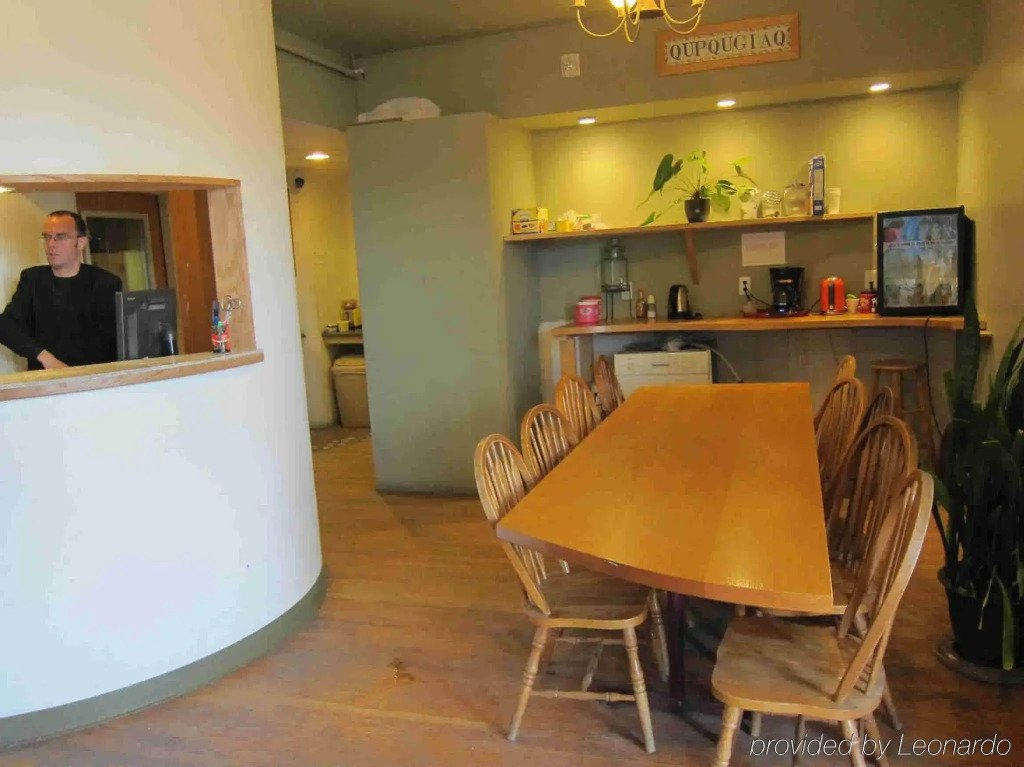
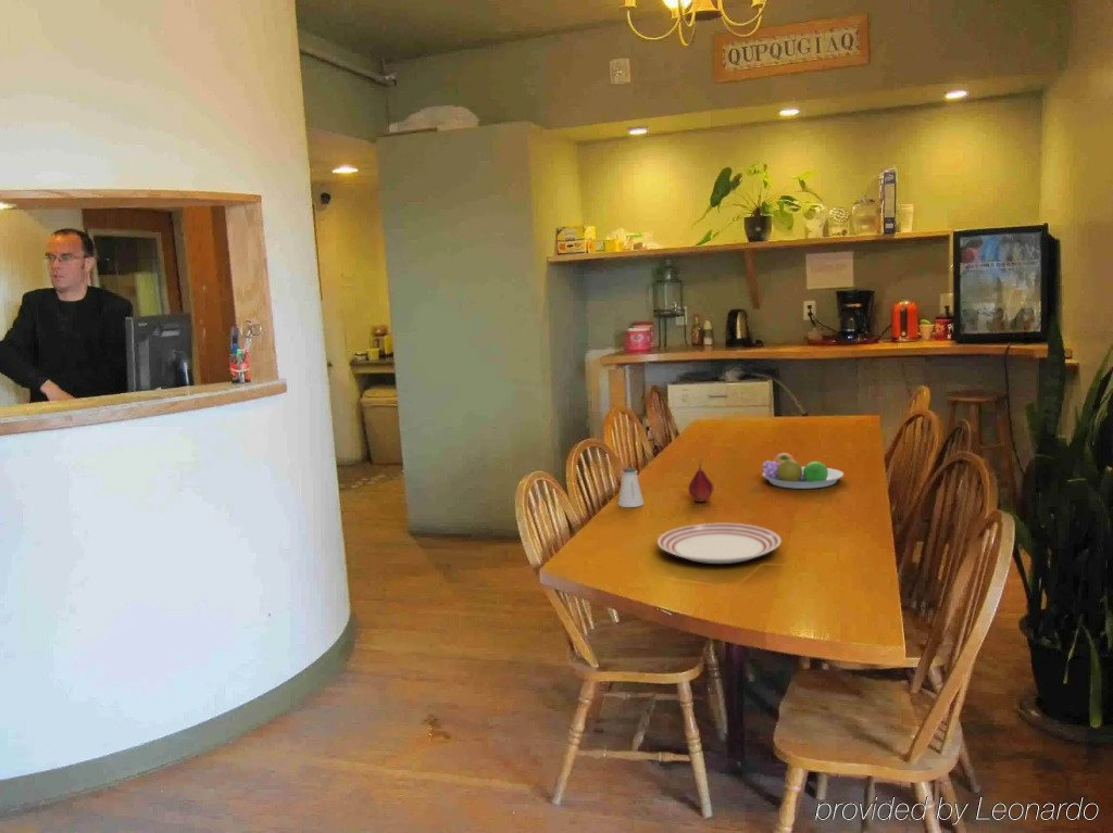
+ fruit bowl (802, 467)
+ fruit (700, 480)
+ saltshaker (629, 485)
+ dinner plate (718, 545)
